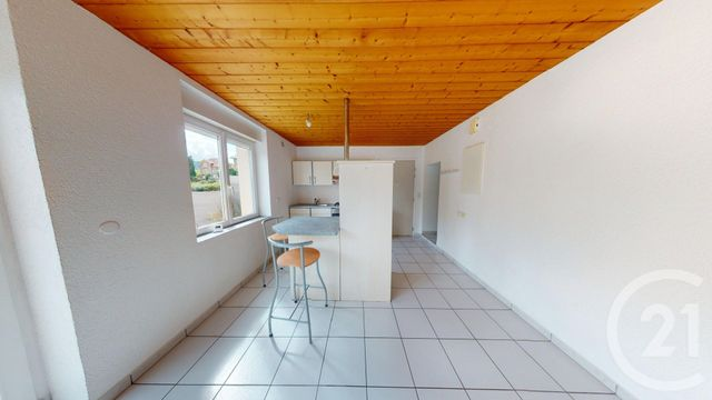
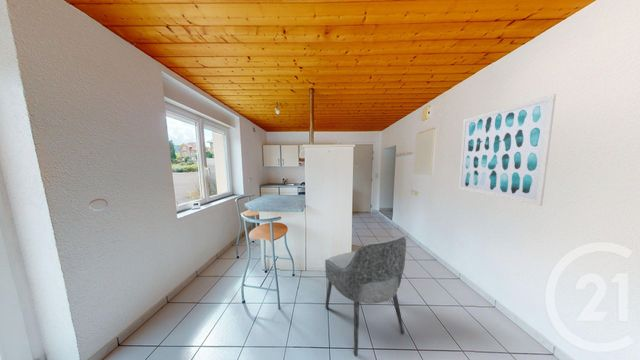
+ dining chair (366, 277)
+ wall art (494, 153)
